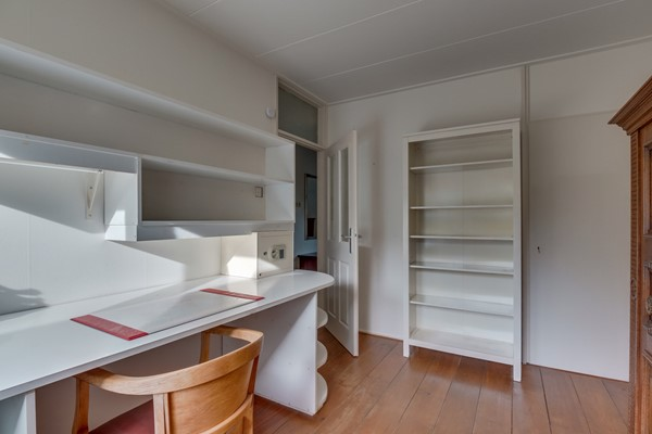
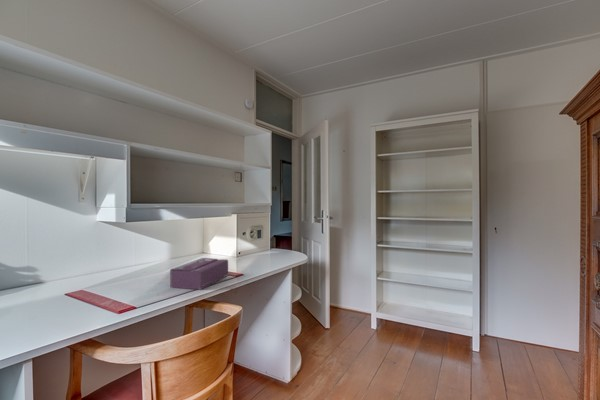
+ tissue box (201, 272)
